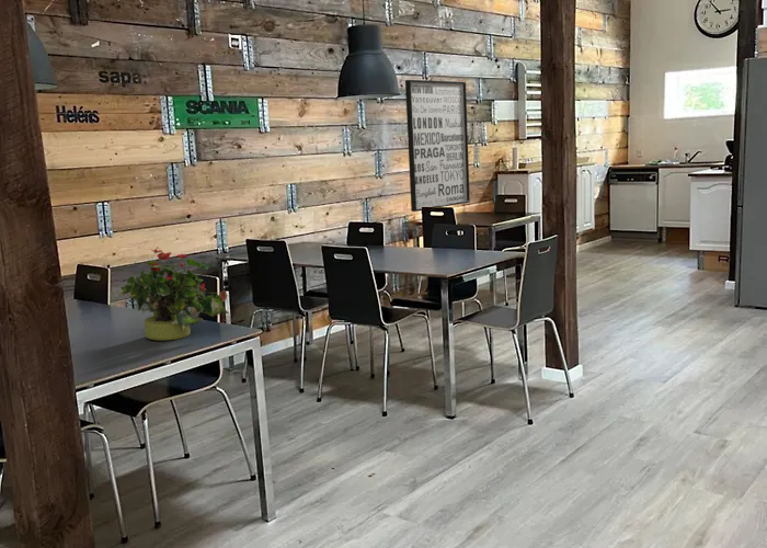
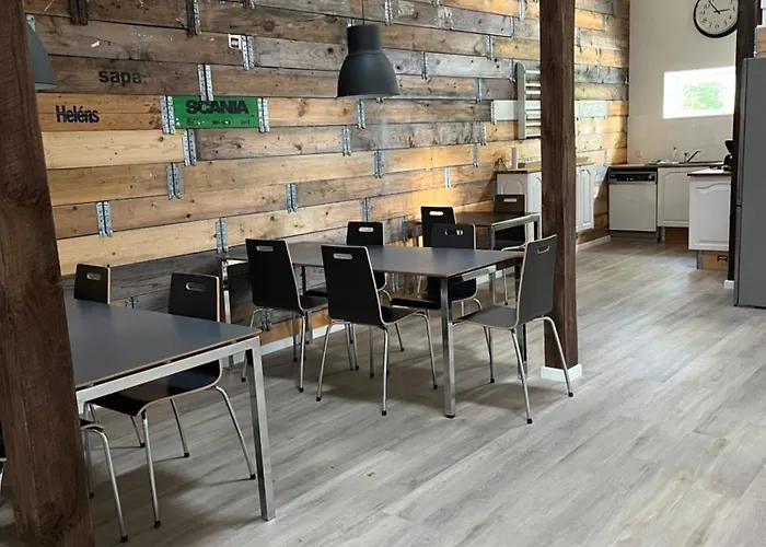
- wall art (438, 145)
- potted plant (174, 290)
